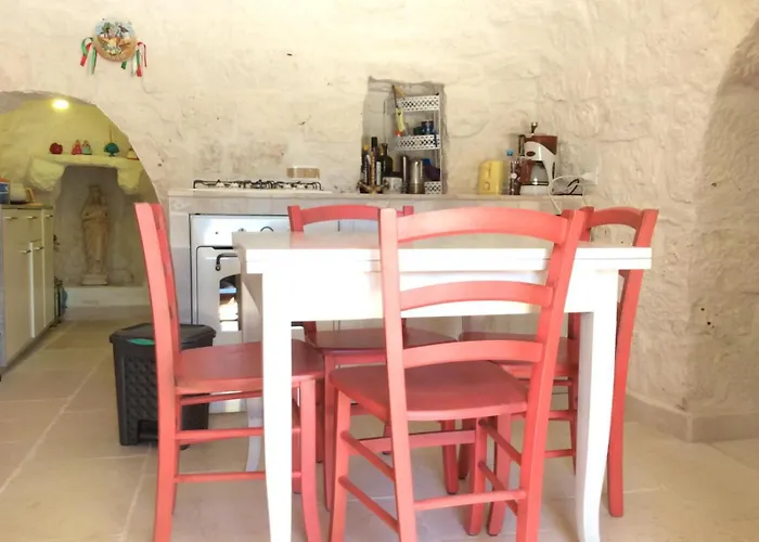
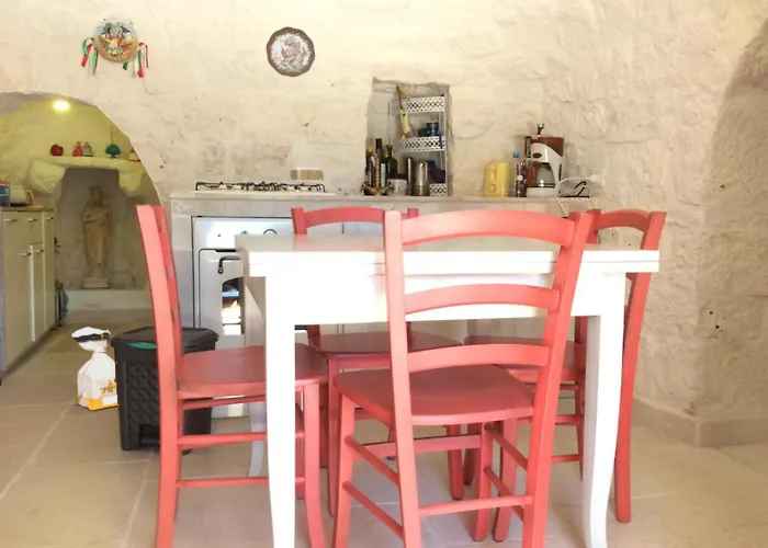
+ bag (99, 365)
+ decorative plate (290, 52)
